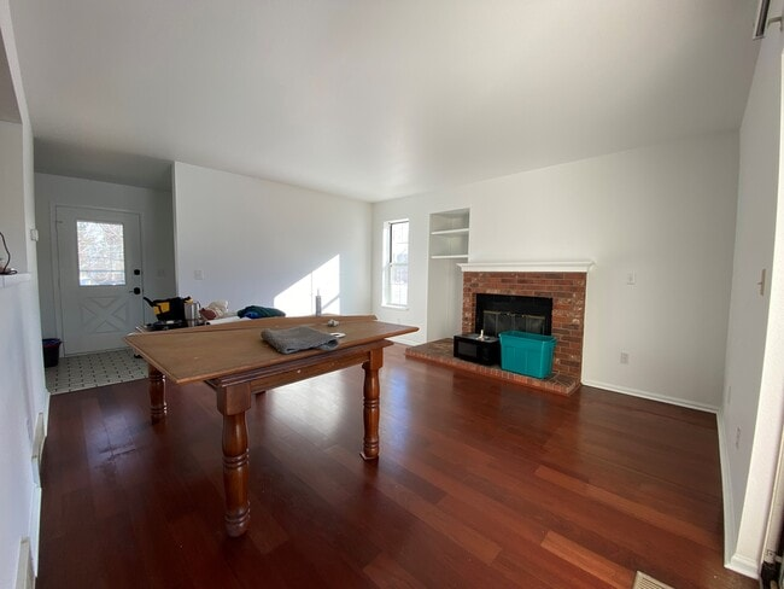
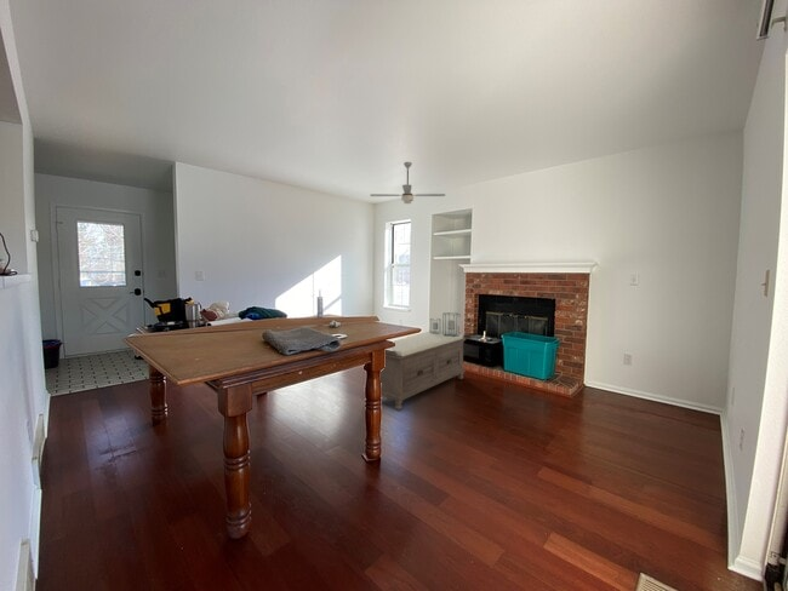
+ lantern (445, 323)
+ ceiling fan (407, 182)
+ bench (419, 363)
